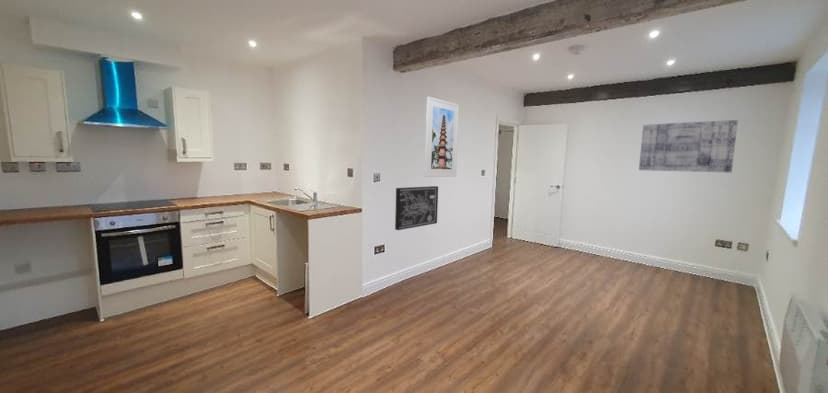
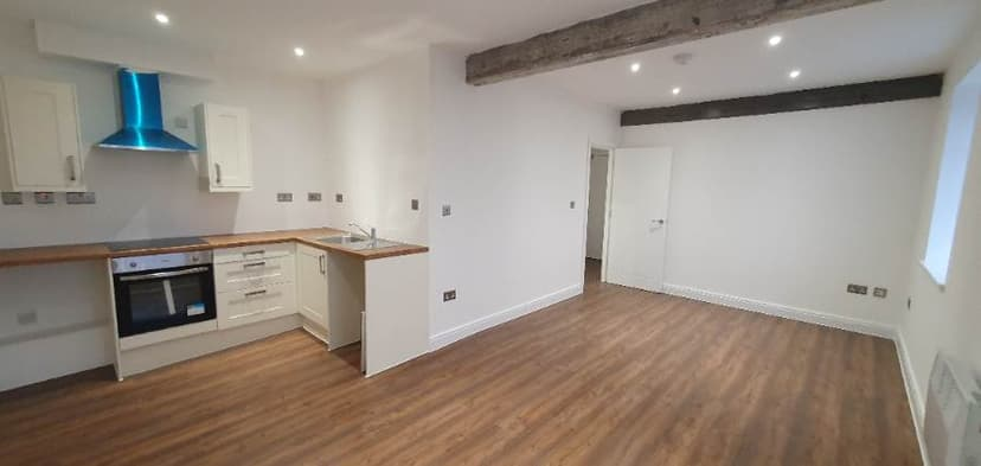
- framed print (442, 139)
- wall art (417, 206)
- wall art (684, 147)
